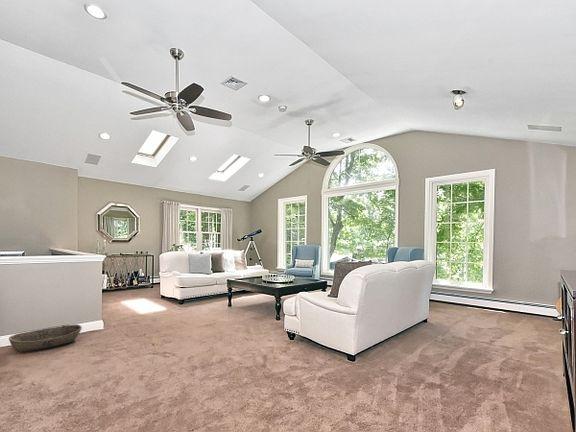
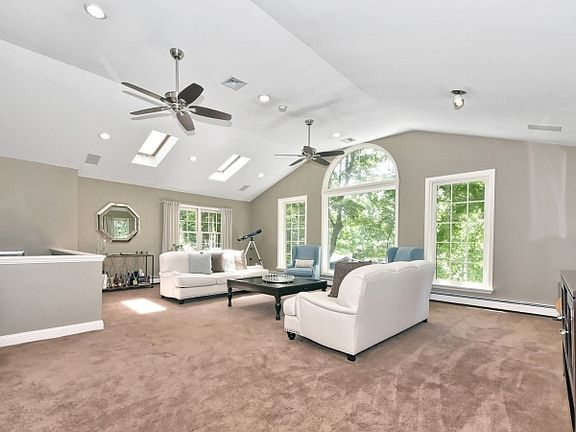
- basket (47, 337)
